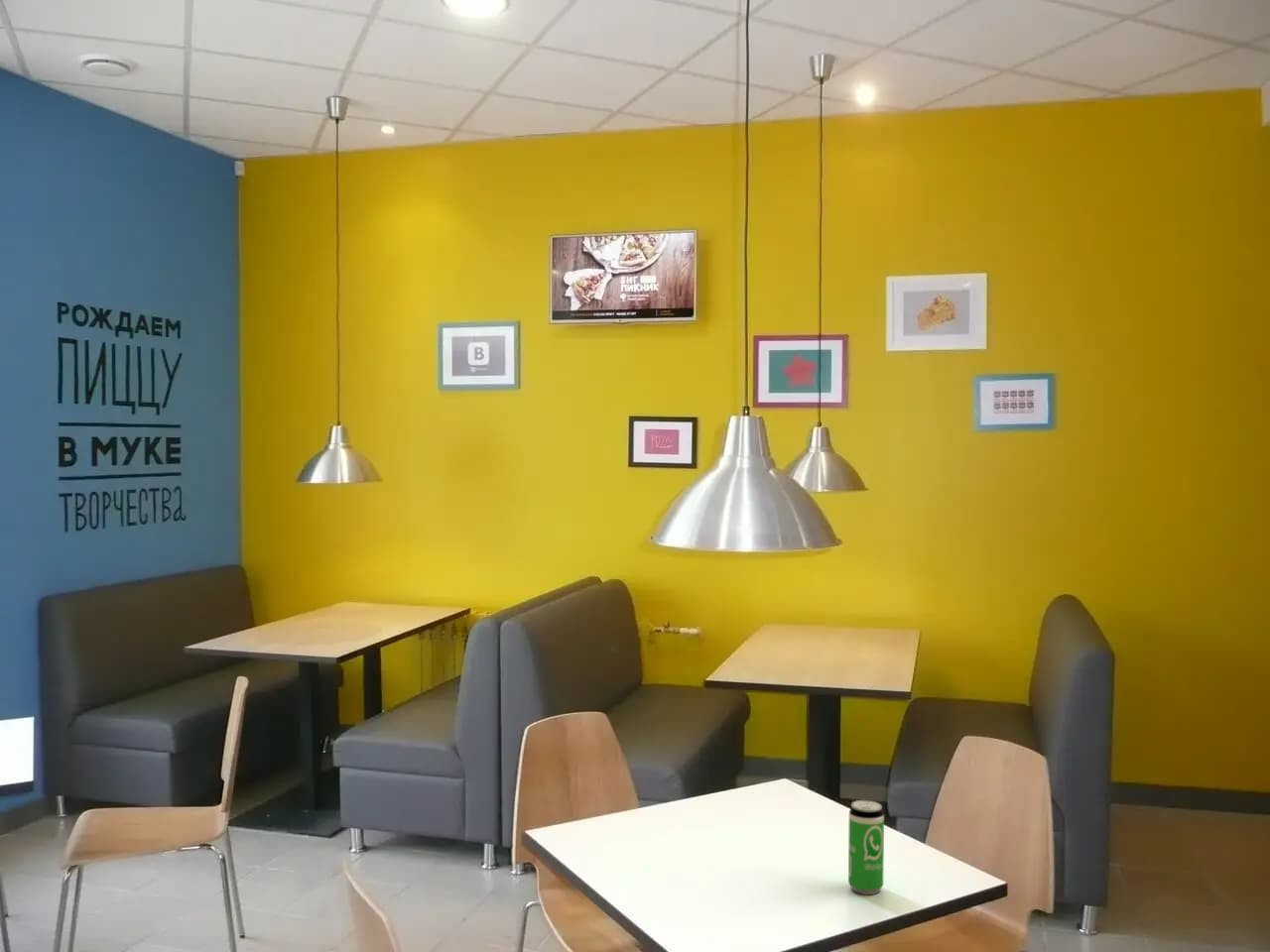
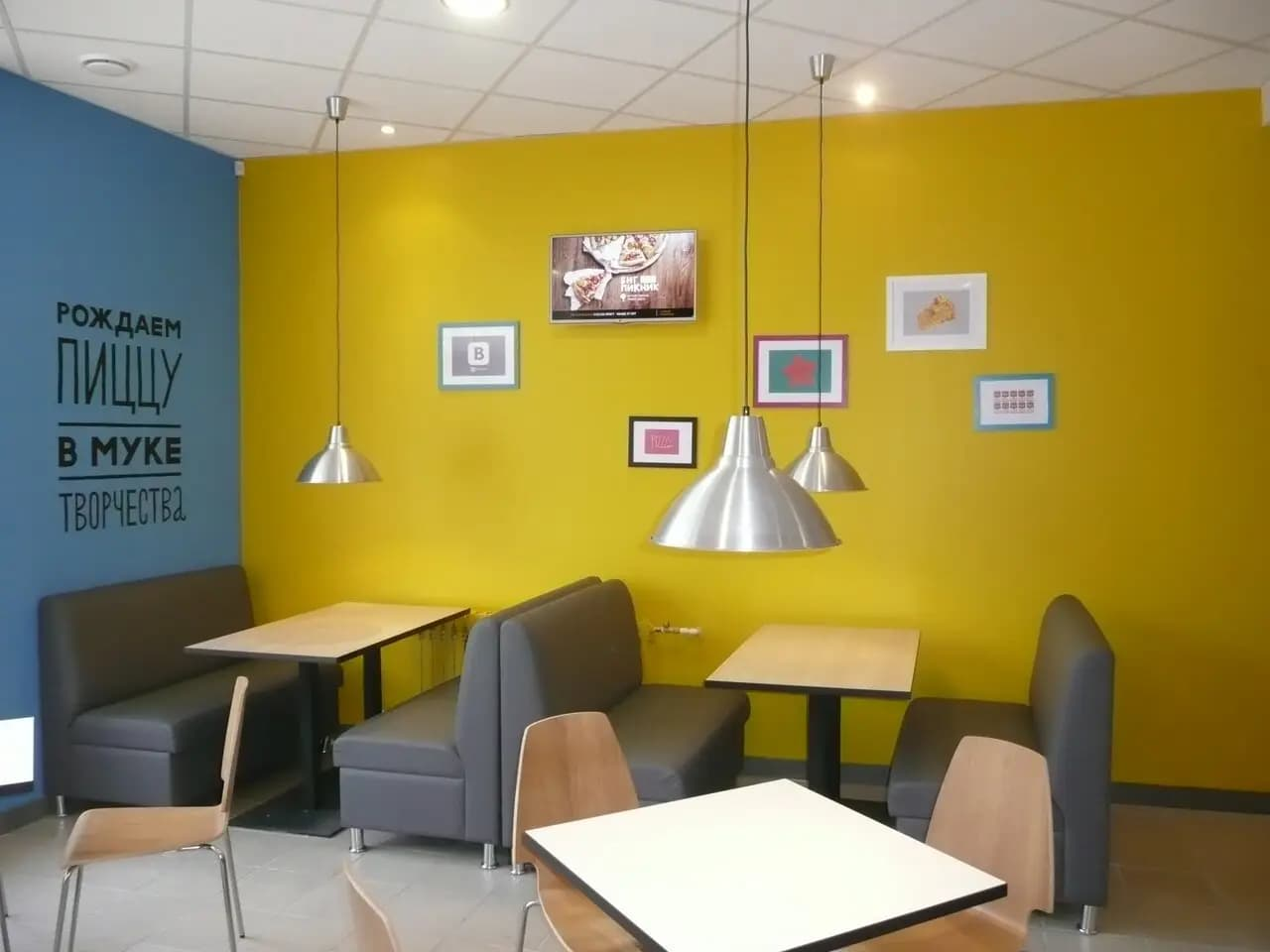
- beverage can (865, 847)
